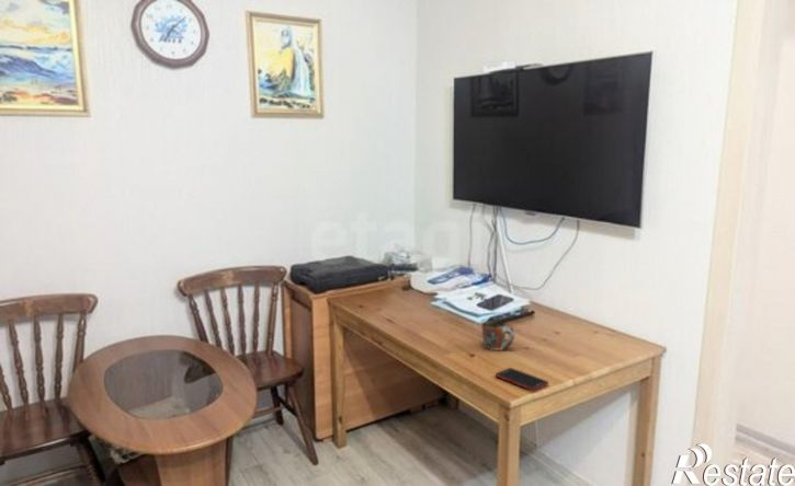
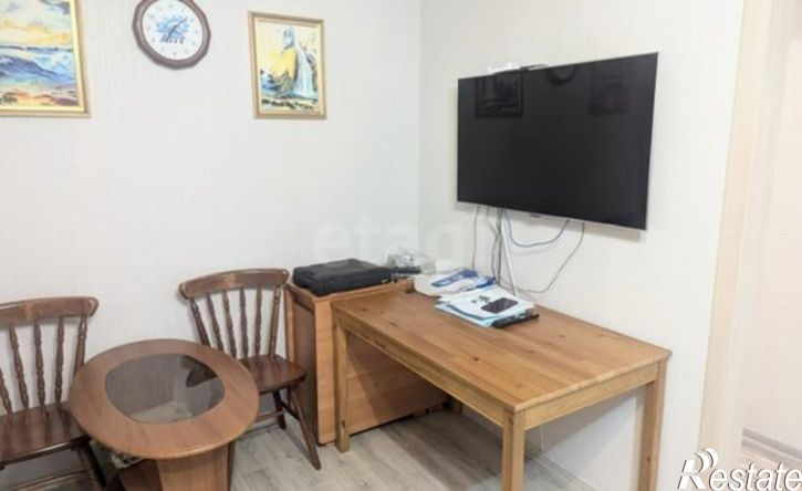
- cell phone (521, 379)
- mug (497, 336)
